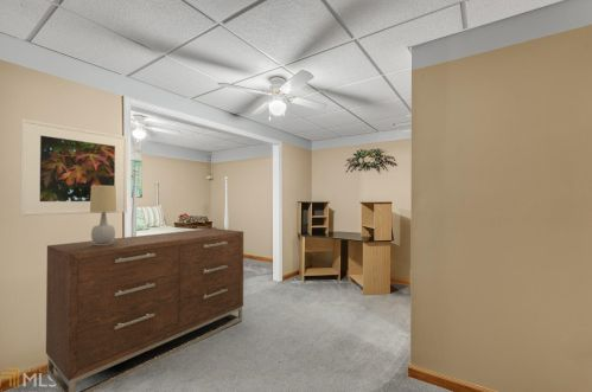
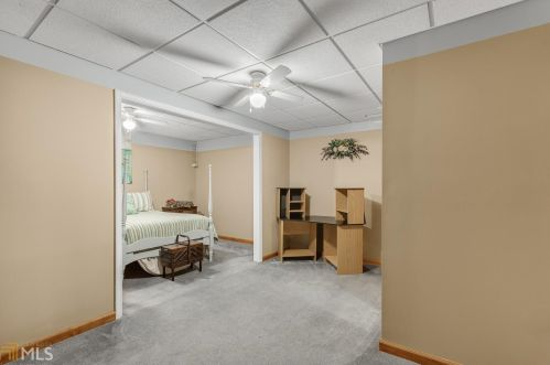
- dresser (163, 289)
- table lamp (103, 214)
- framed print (79, 171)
